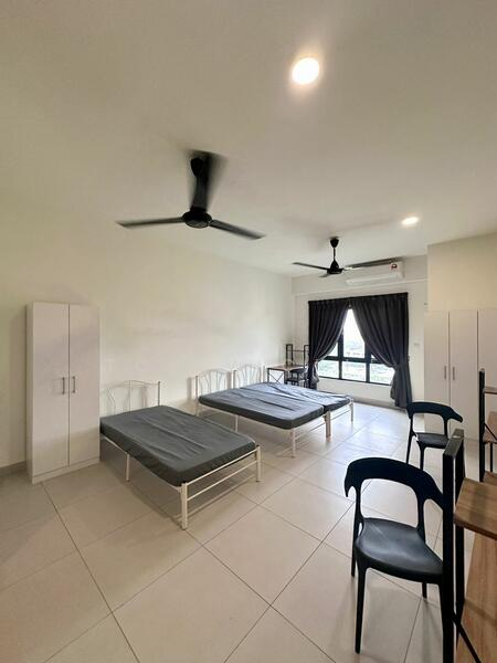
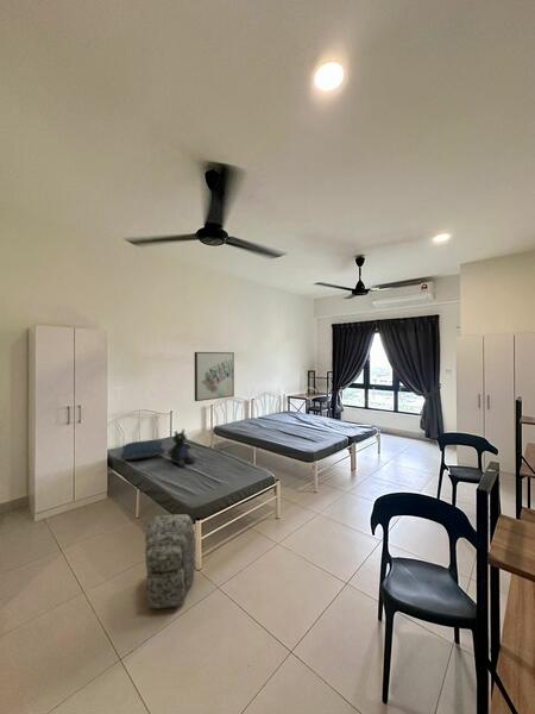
+ pillow (143, 449)
+ wall art (215, 375)
+ stuffed bear (182, 446)
+ backpack (169, 557)
